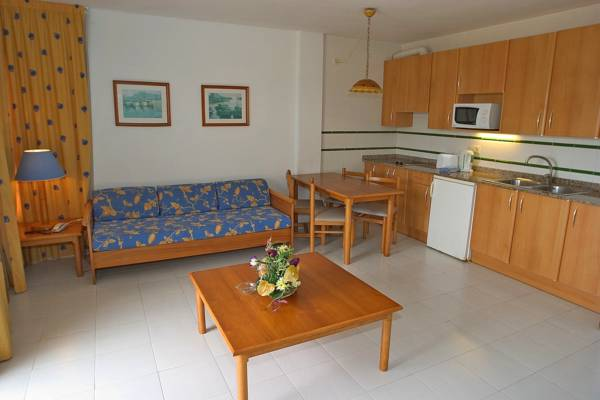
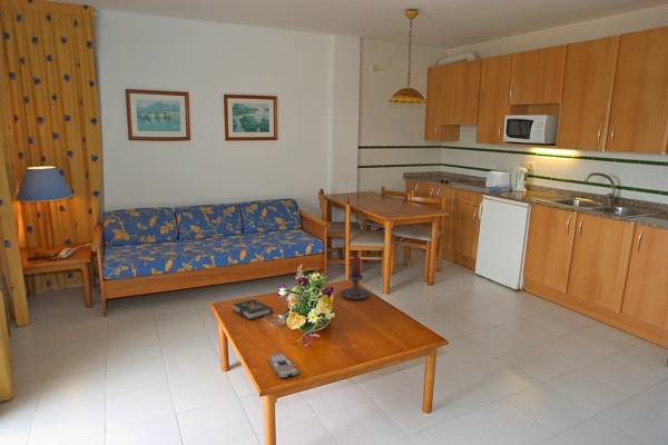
+ book (252, 308)
+ remote control (282, 365)
+ candle holder (352, 276)
